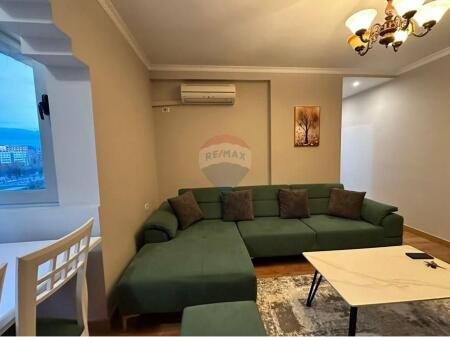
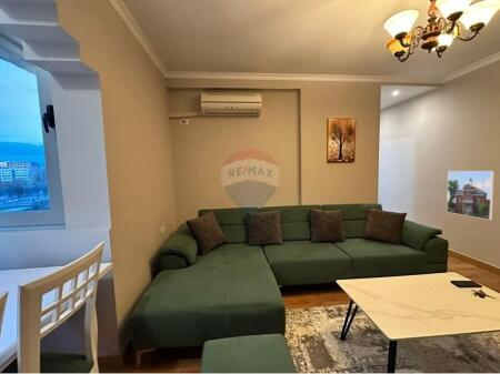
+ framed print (468, 193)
